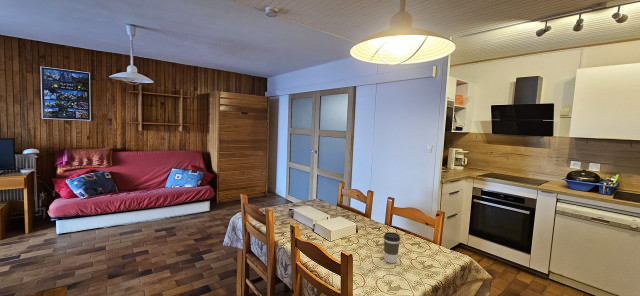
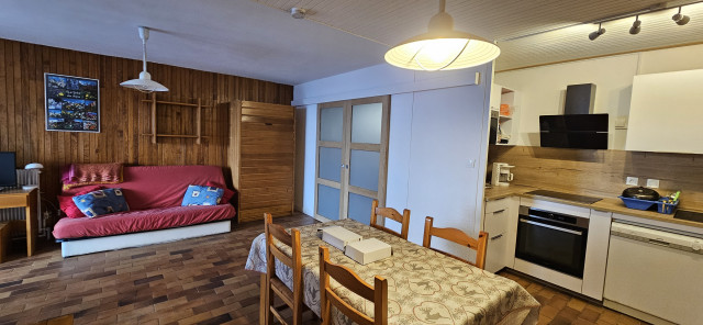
- coffee cup (391, 247)
